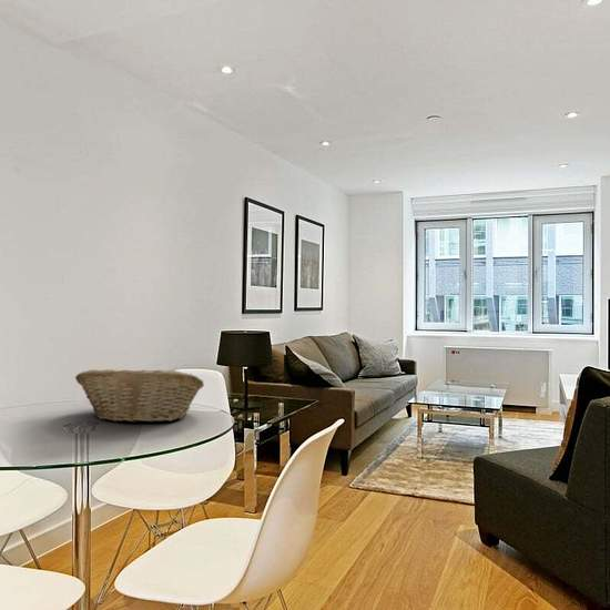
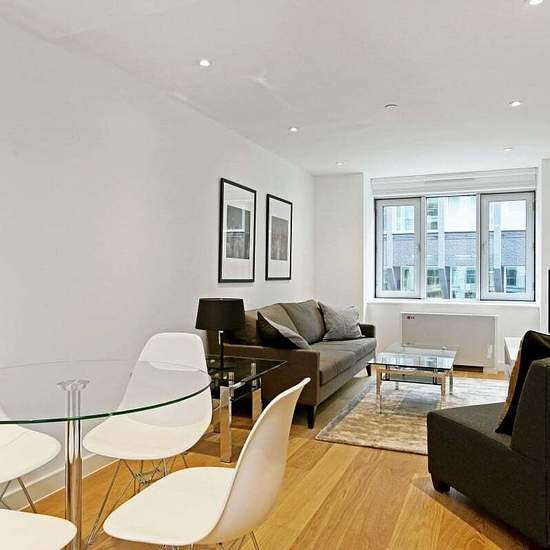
- fruit basket (140, 390)
